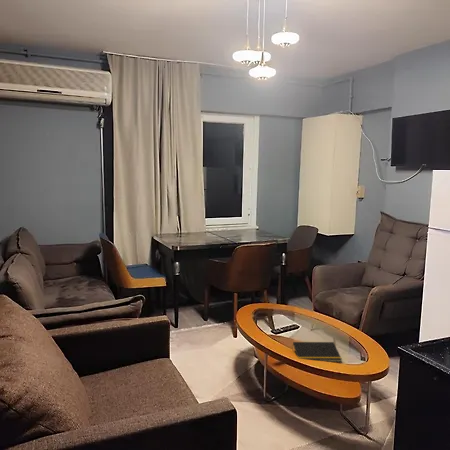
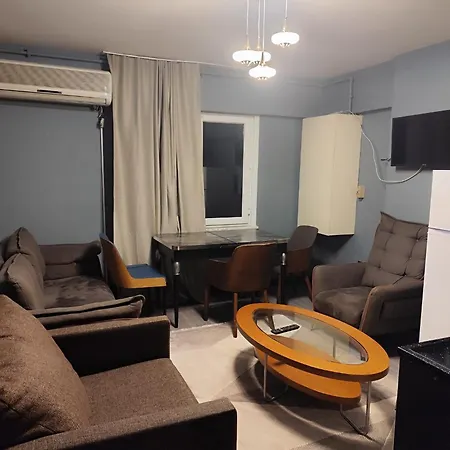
- notepad (316, 351)
